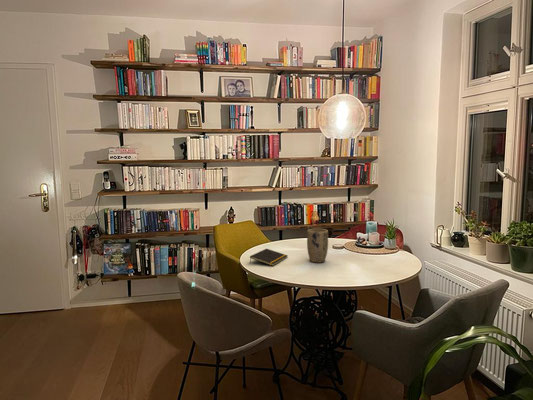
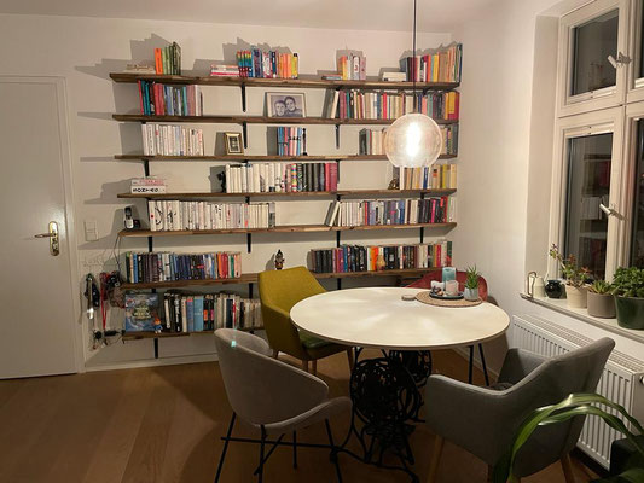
- notepad (269, 256)
- plant pot (317, 245)
